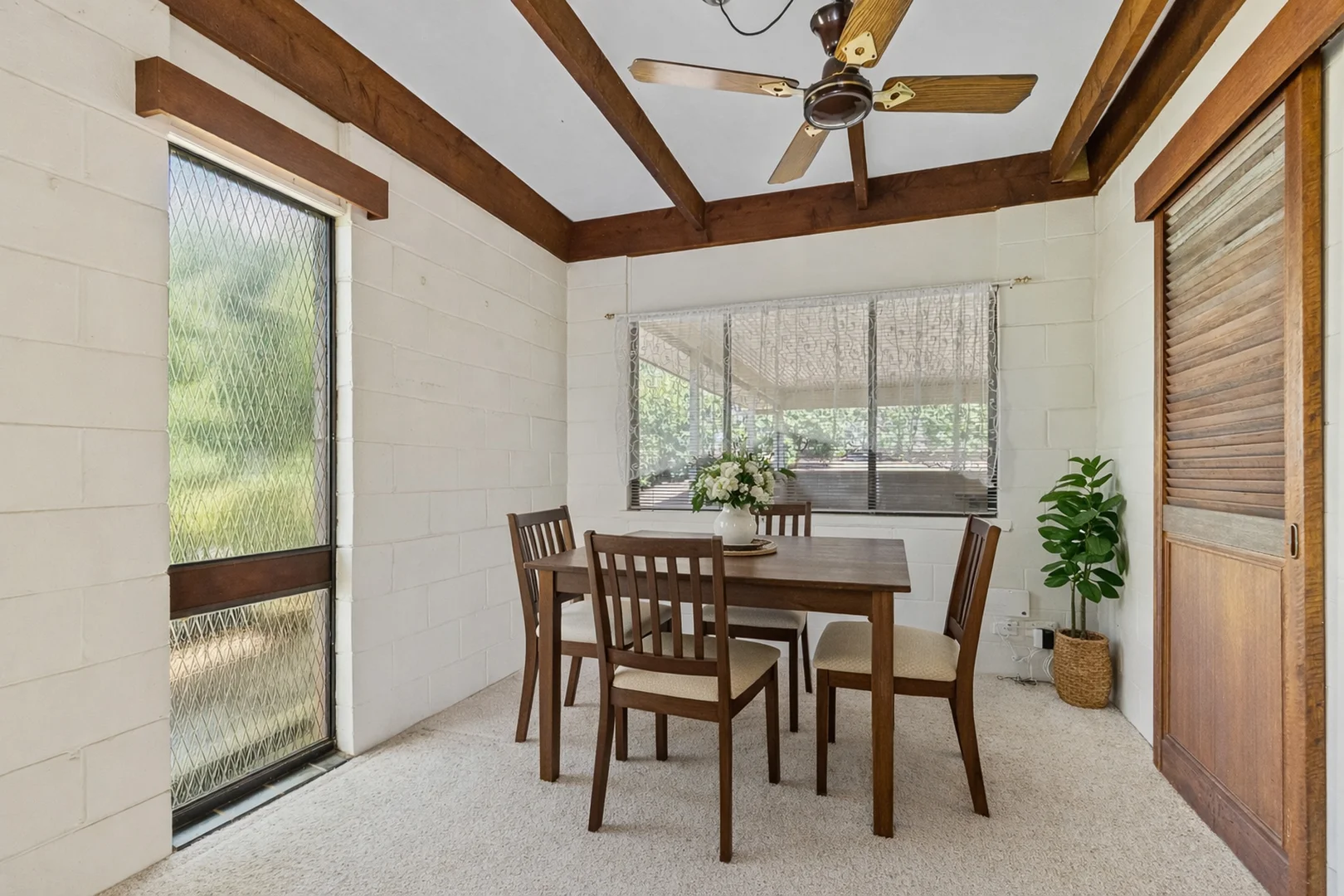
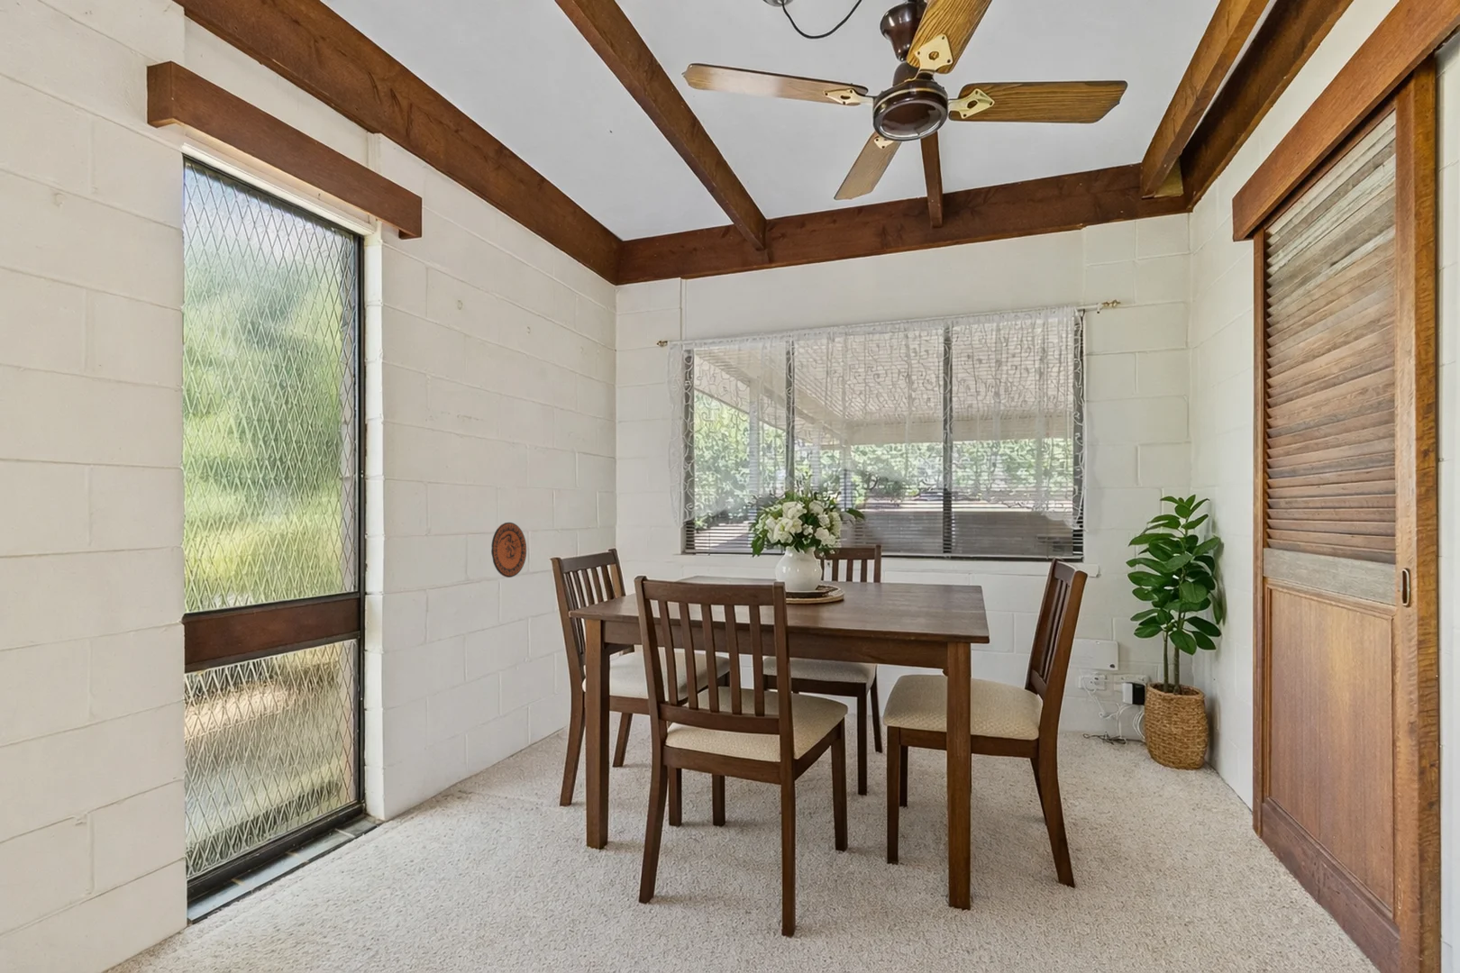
+ decorative plate (508, 549)
